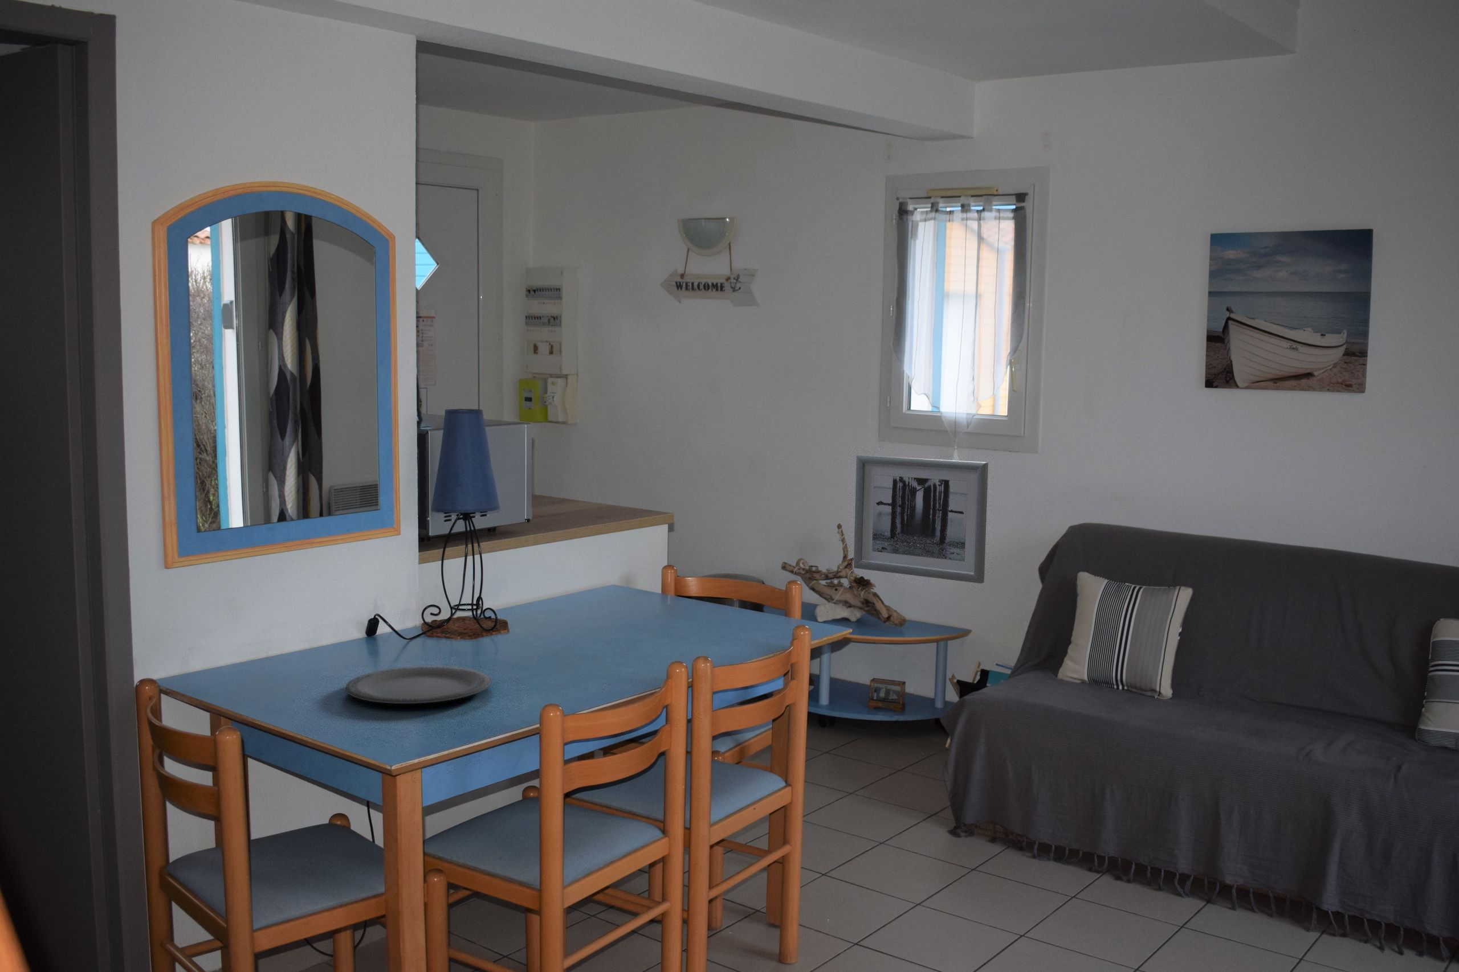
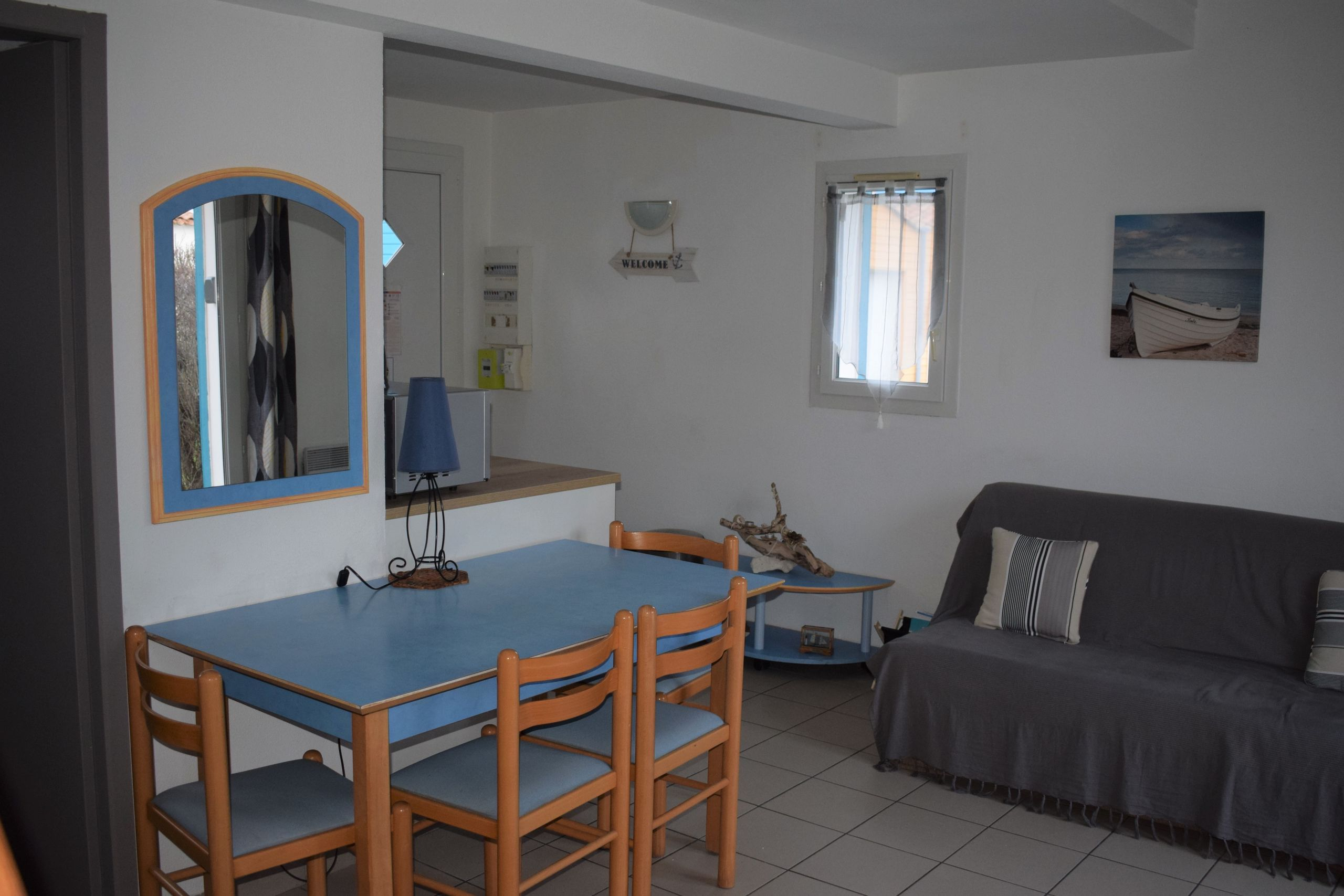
- wall art (918, 517)
- plate (419, 687)
